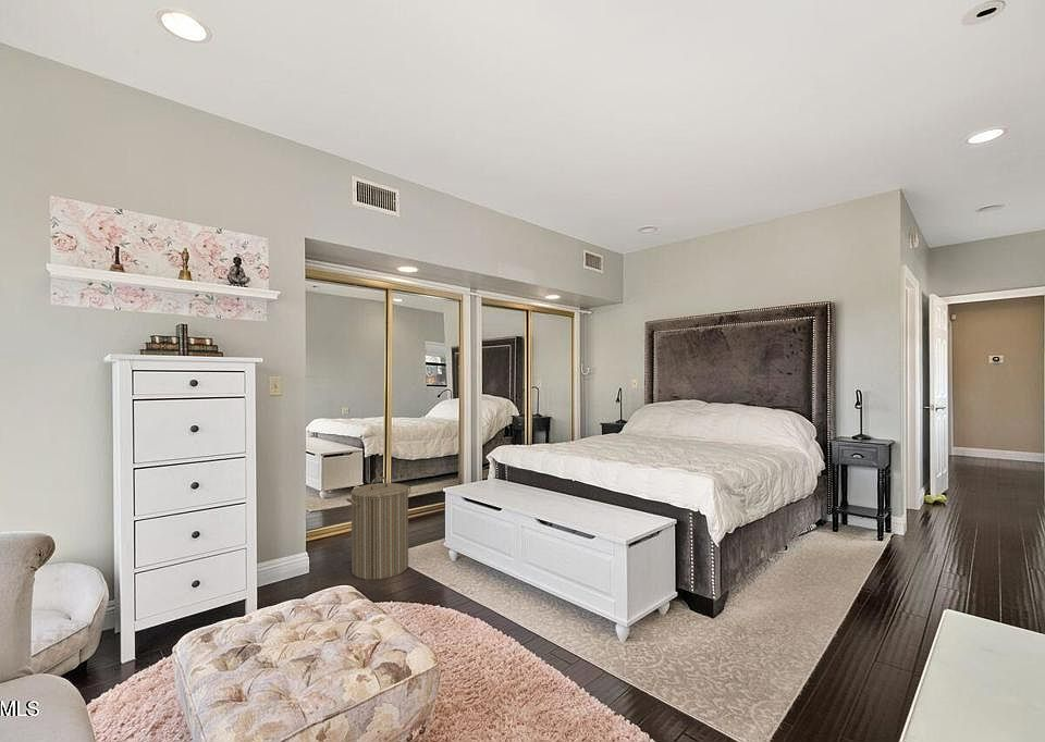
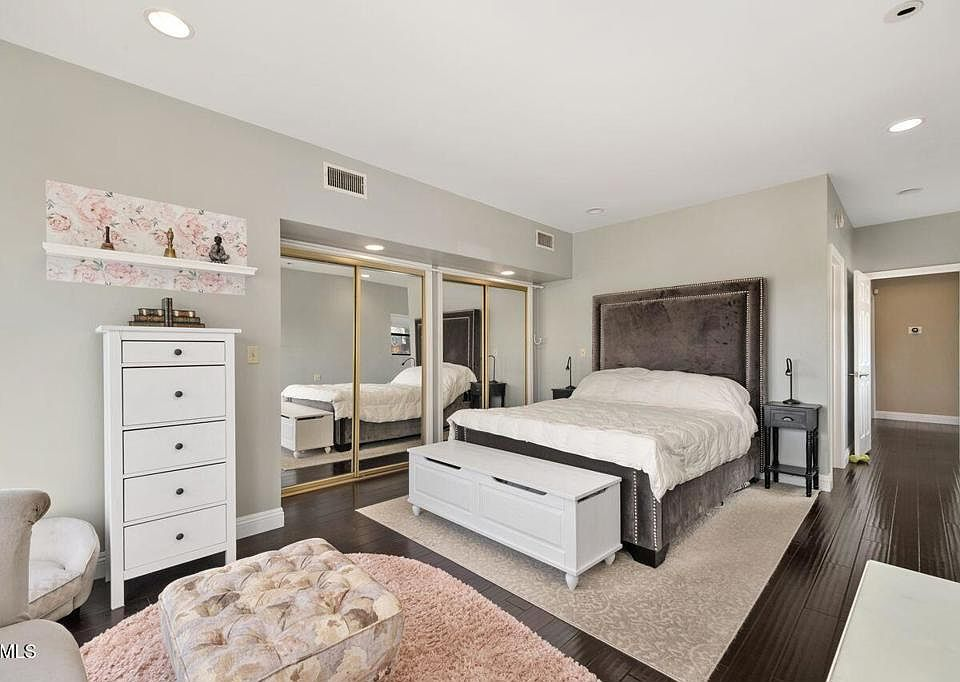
- laundry hamper (380, 522)
